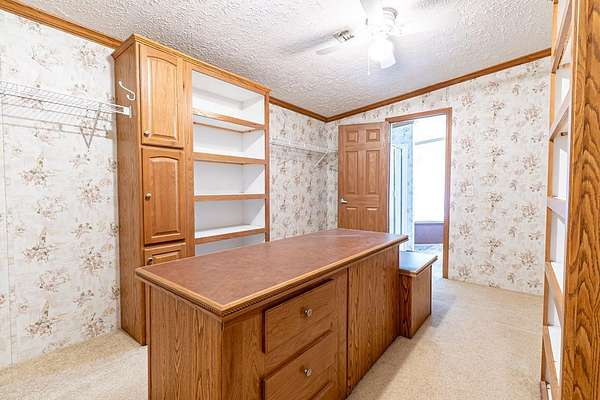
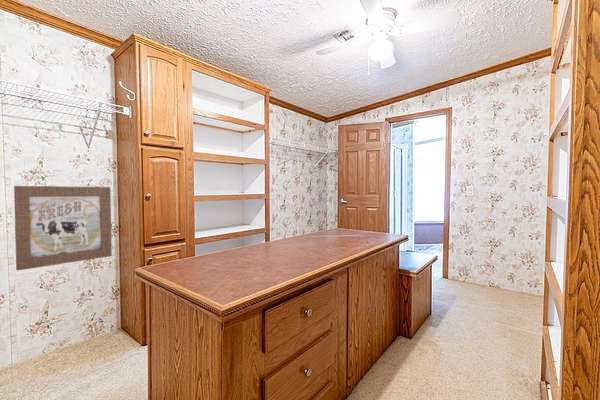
+ wall art (67, 224)
